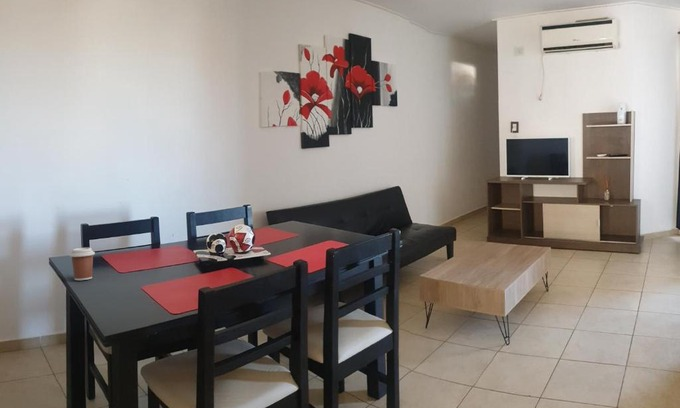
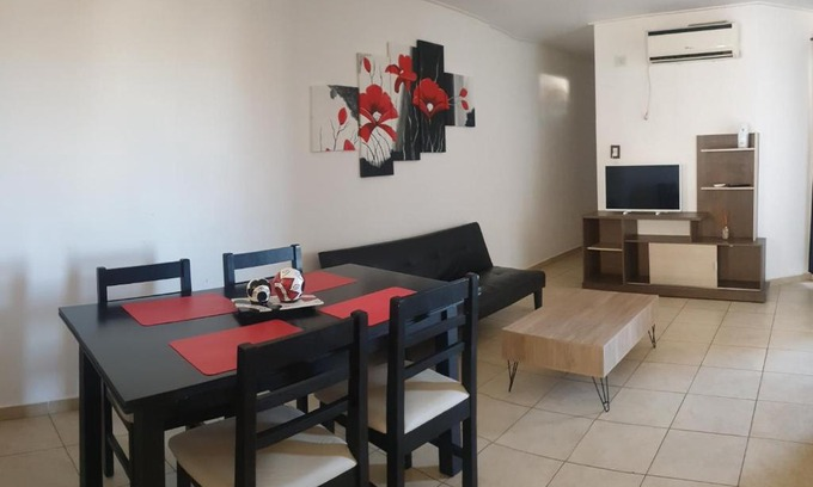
- coffee cup (82, 263)
